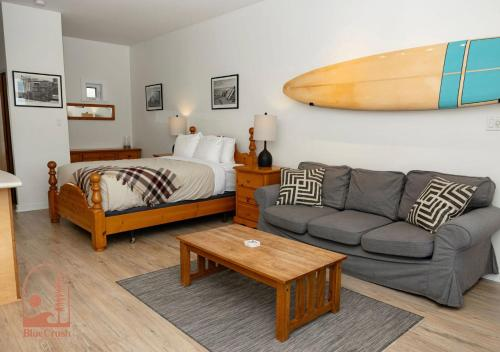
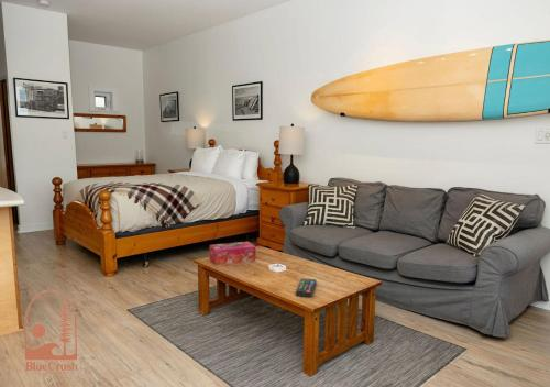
+ tissue box (232, 252)
+ remote control (306, 287)
